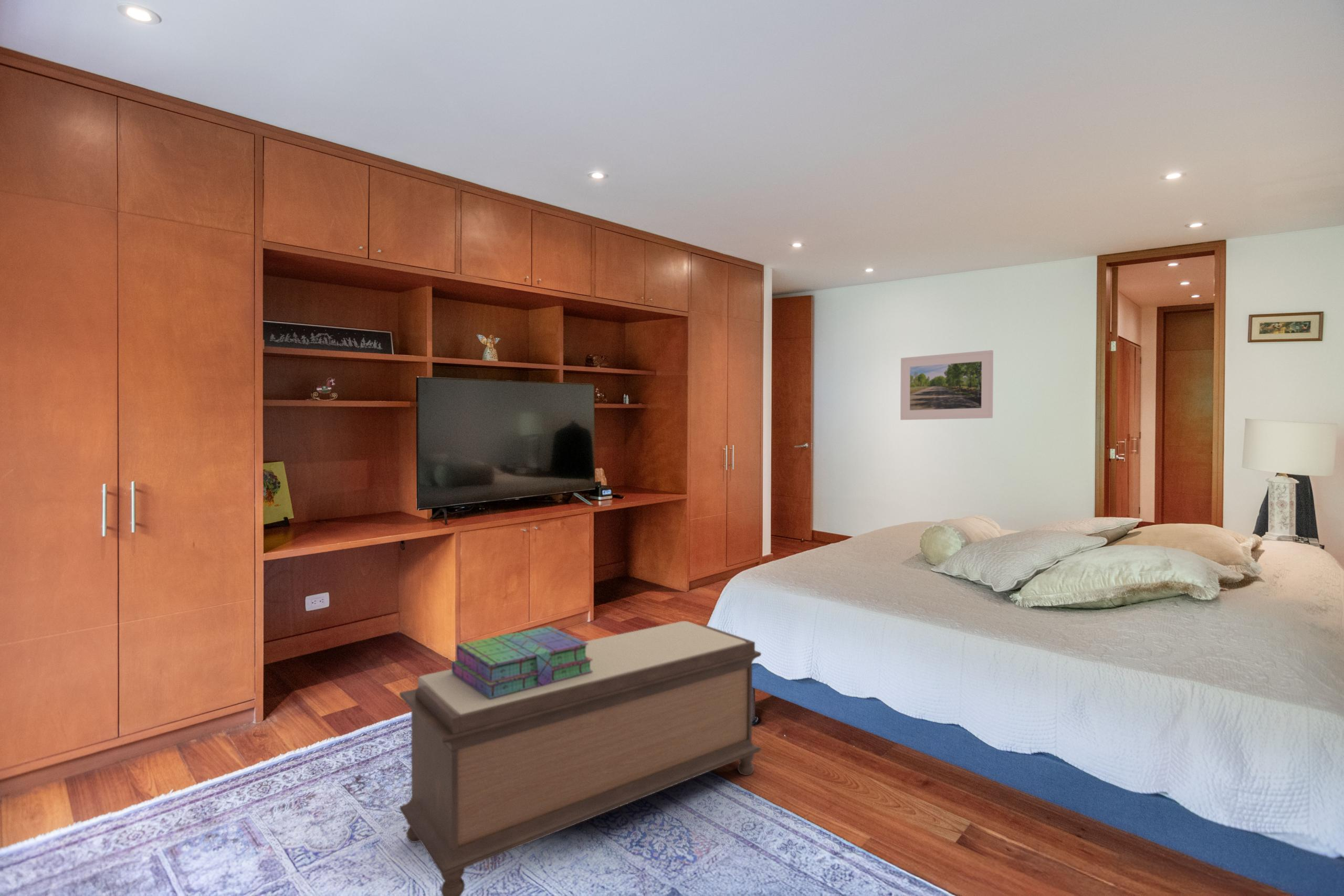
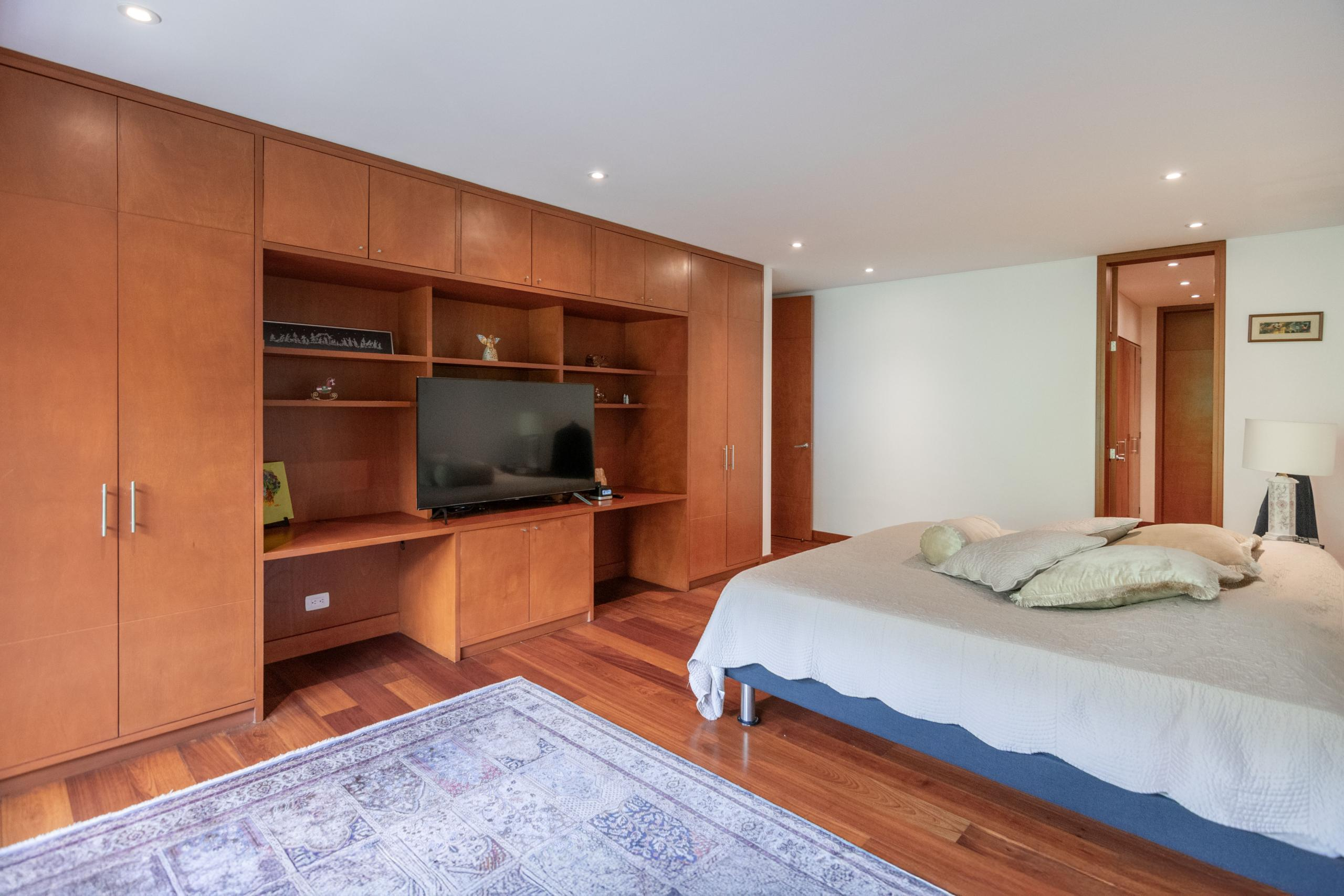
- bench (596, 730)
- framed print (944, 386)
- stack of books (522, 657)
